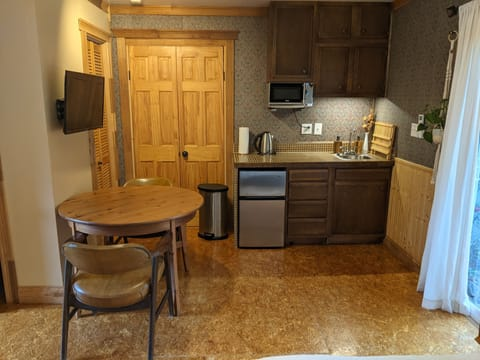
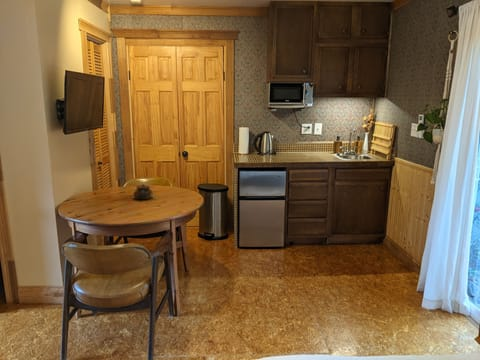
+ teapot (143, 191)
